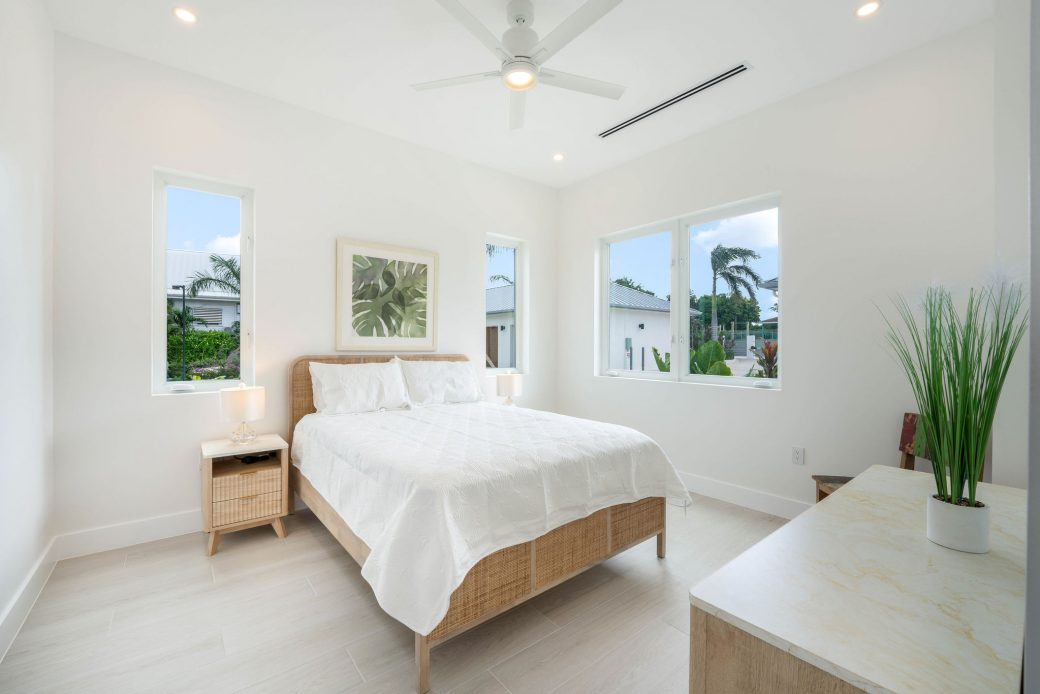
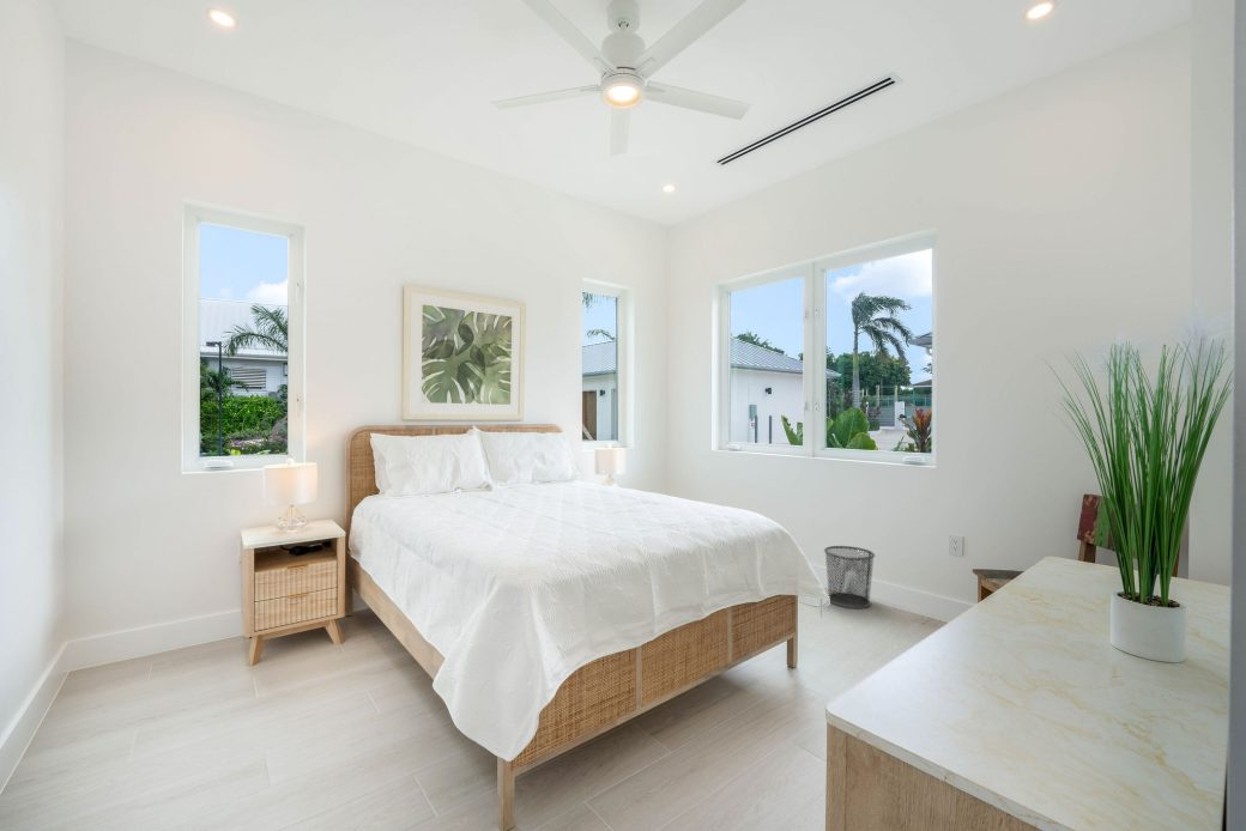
+ waste bin (848, 576)
